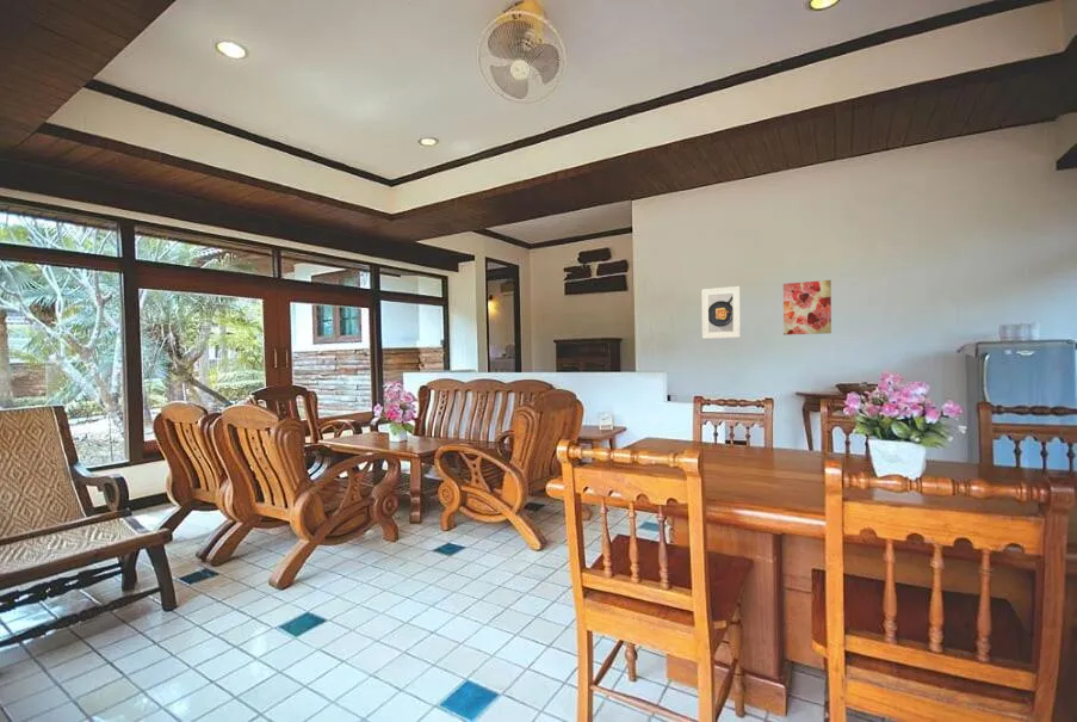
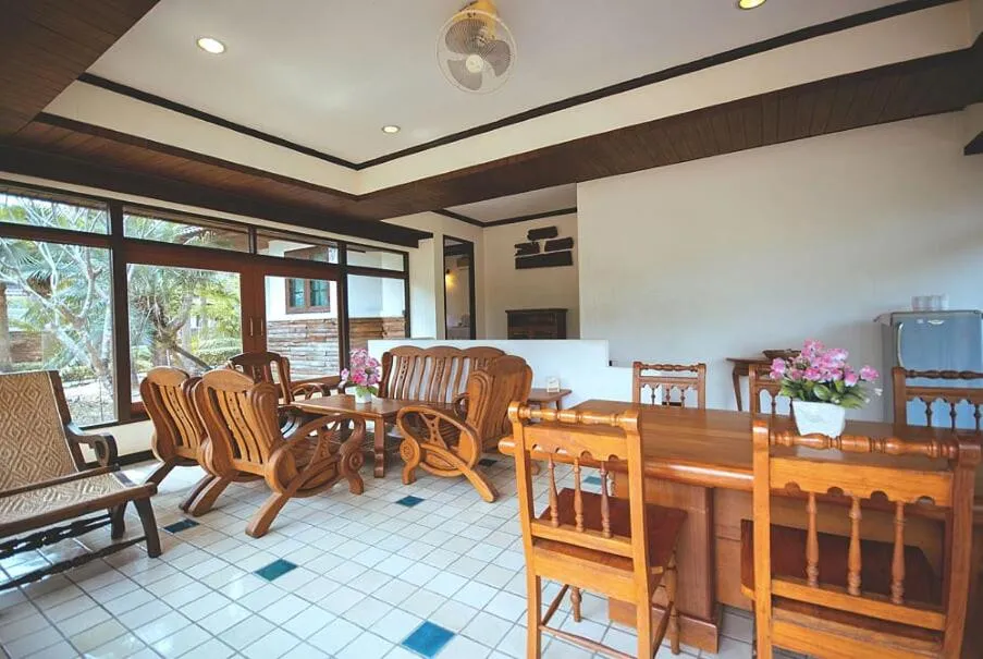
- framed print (720, 313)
- wall art (806, 308)
